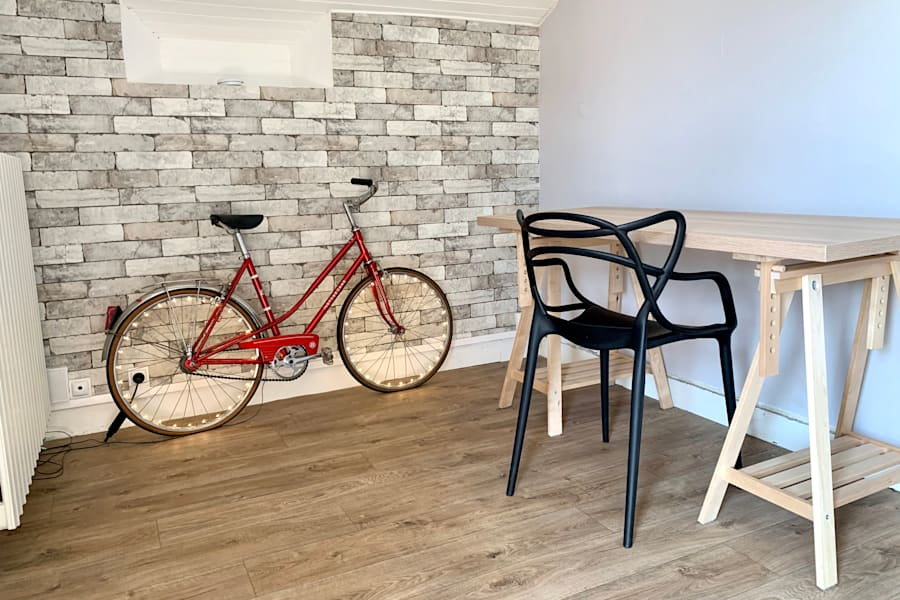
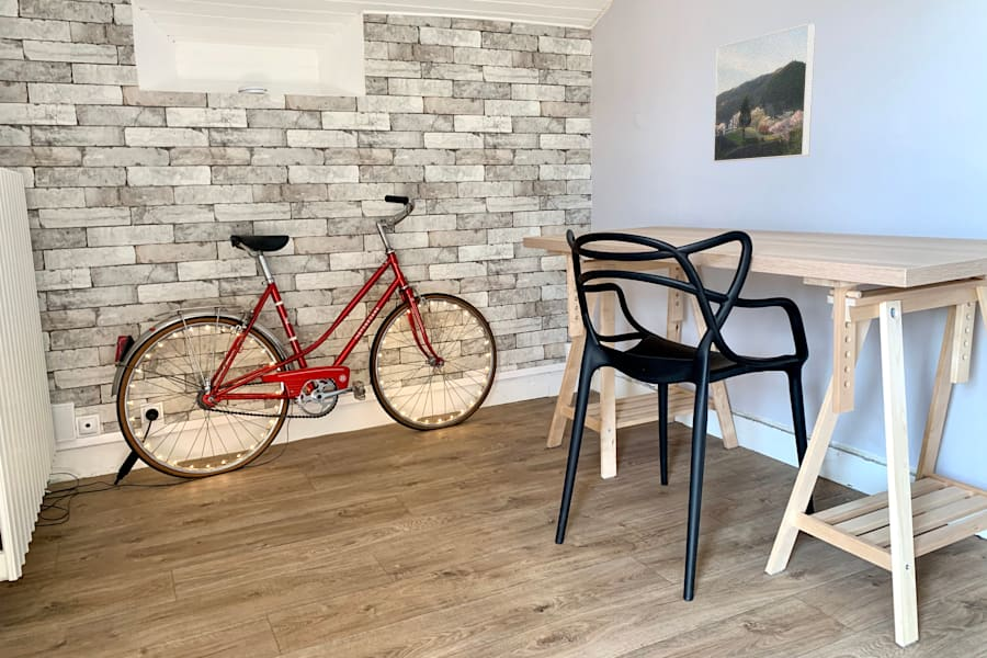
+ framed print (760, 98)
